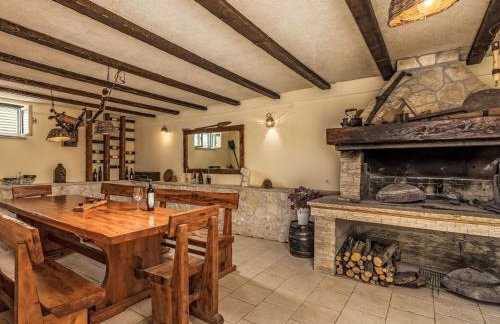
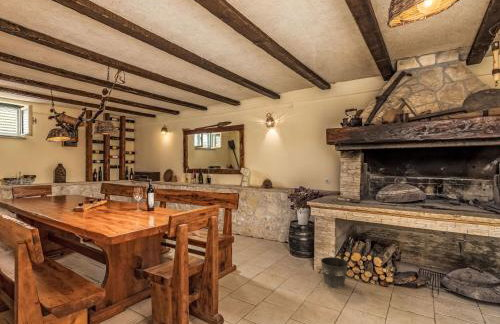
+ bucket (333, 272)
